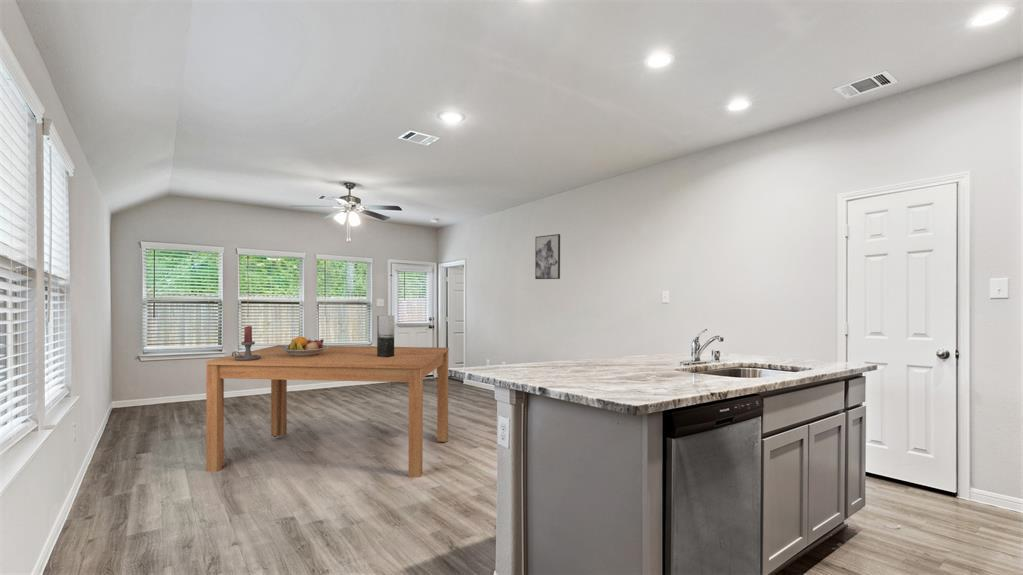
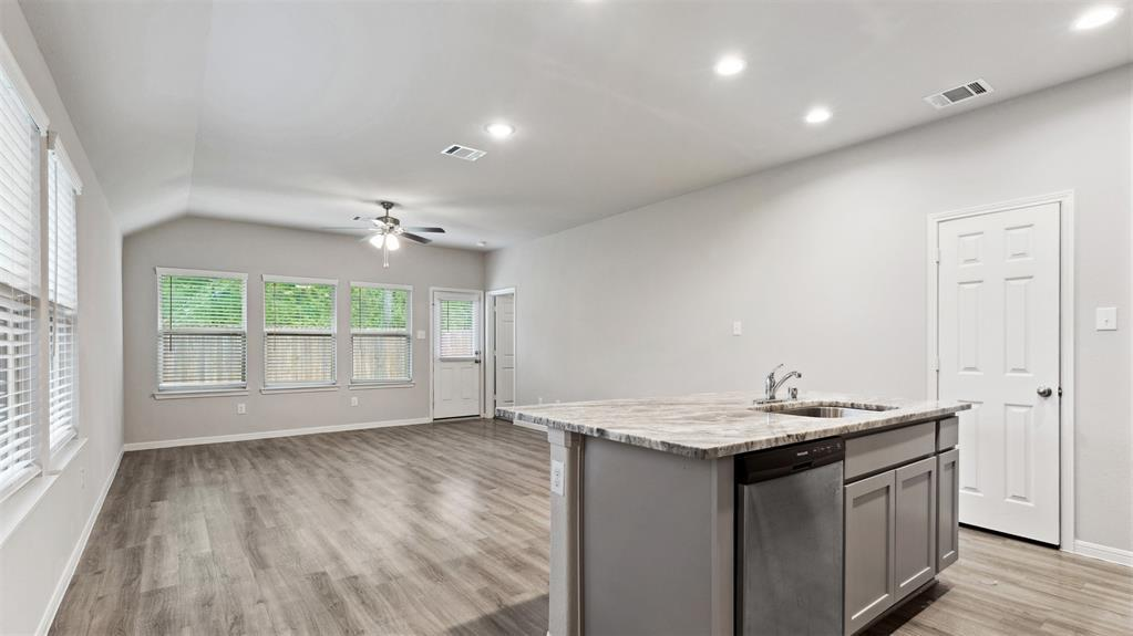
- fruit bowl (305, 345)
- dining table (339, 380)
- wall art (547, 257)
- vase (385, 335)
- candle holder (245, 342)
